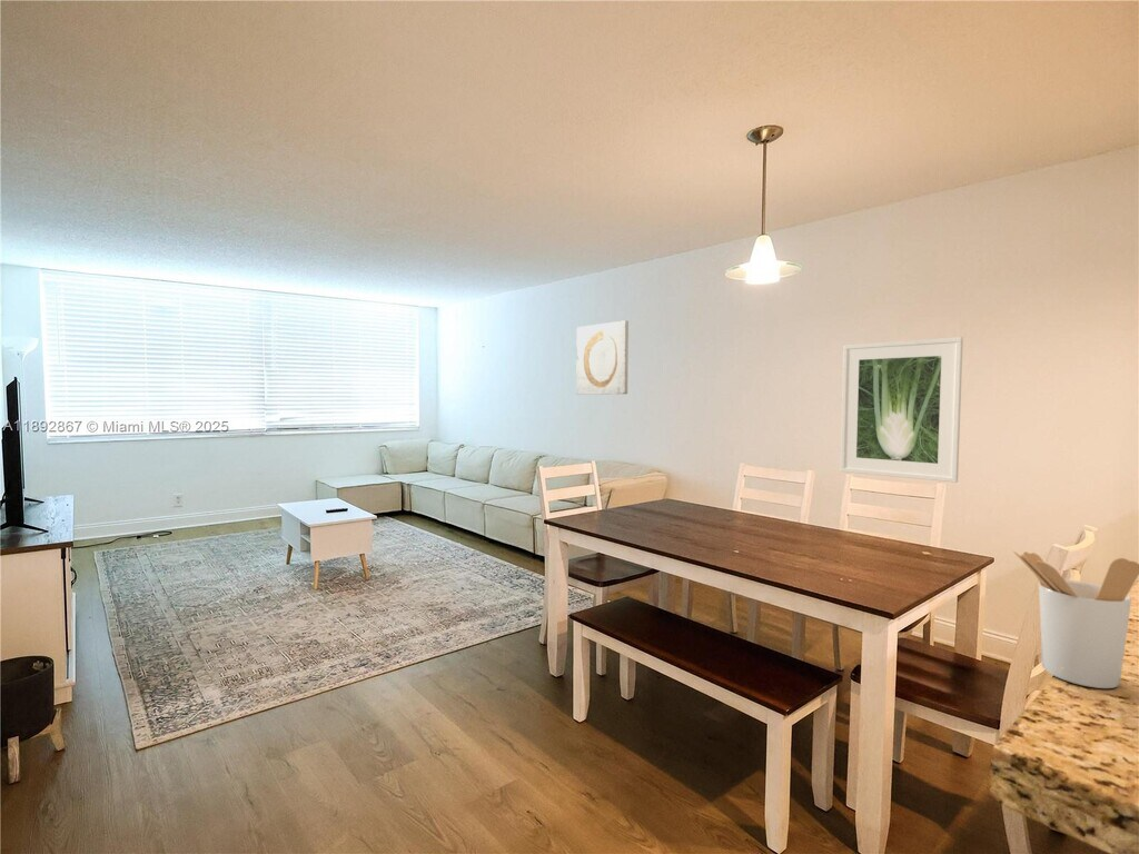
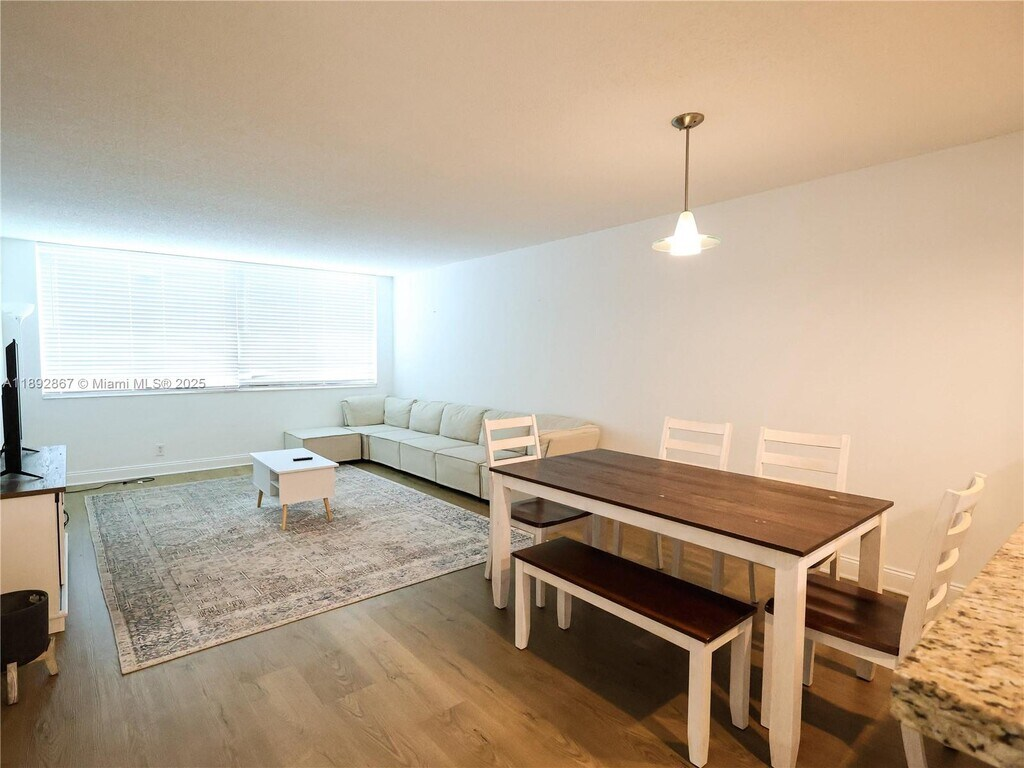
- wall art (601, 359)
- utensil holder (1067, 612)
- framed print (897, 409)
